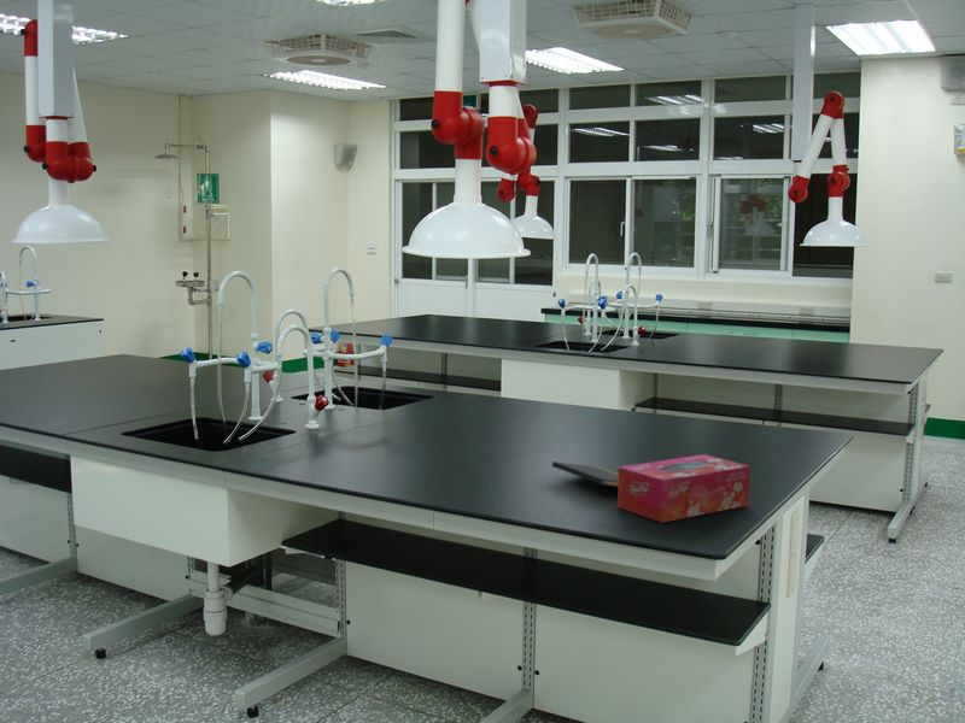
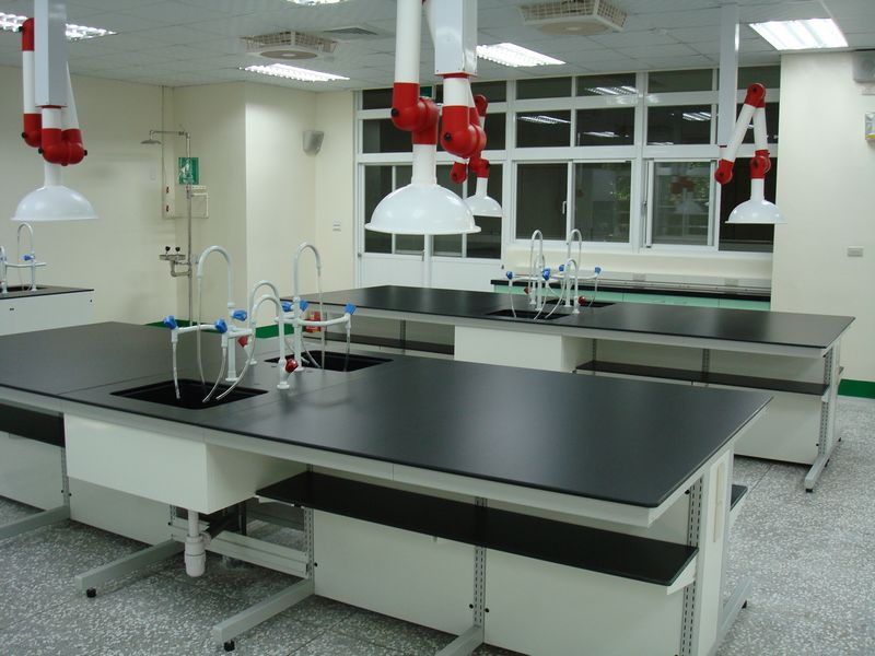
- notepad (601, 475)
- tissue box (684, 486)
